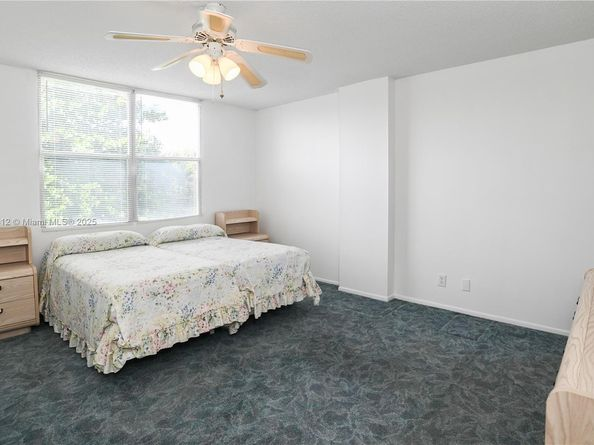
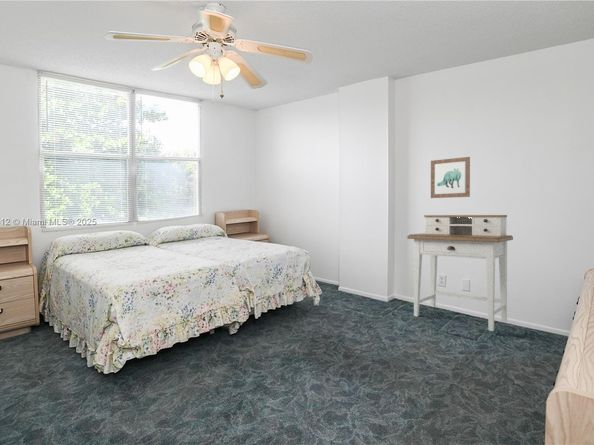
+ desk (458, 256)
+ wall art (449, 178)
